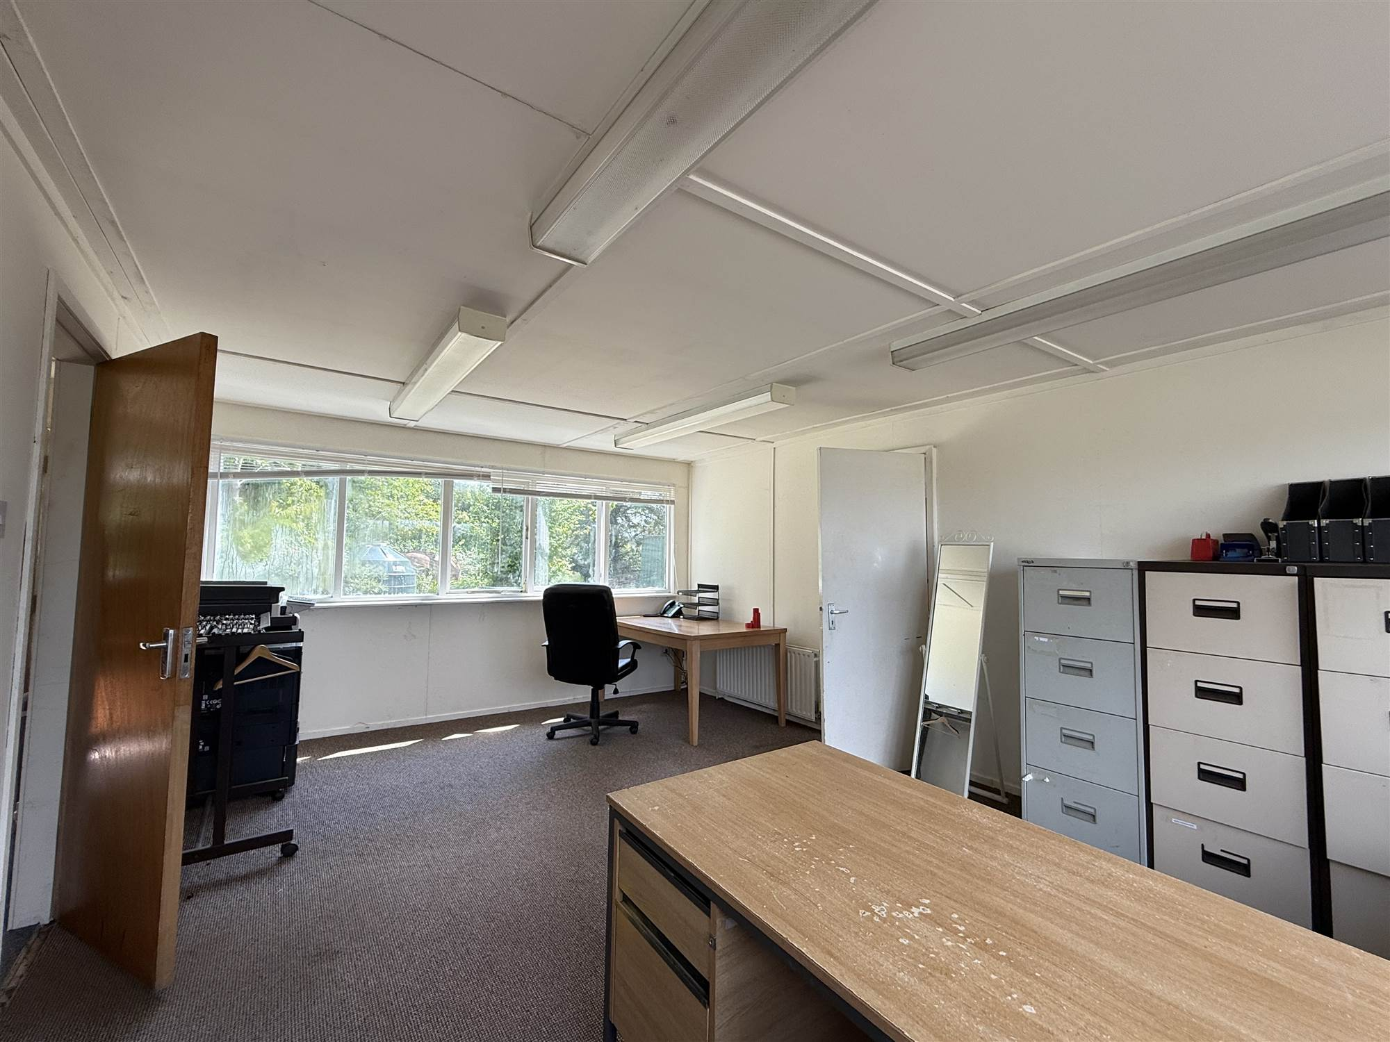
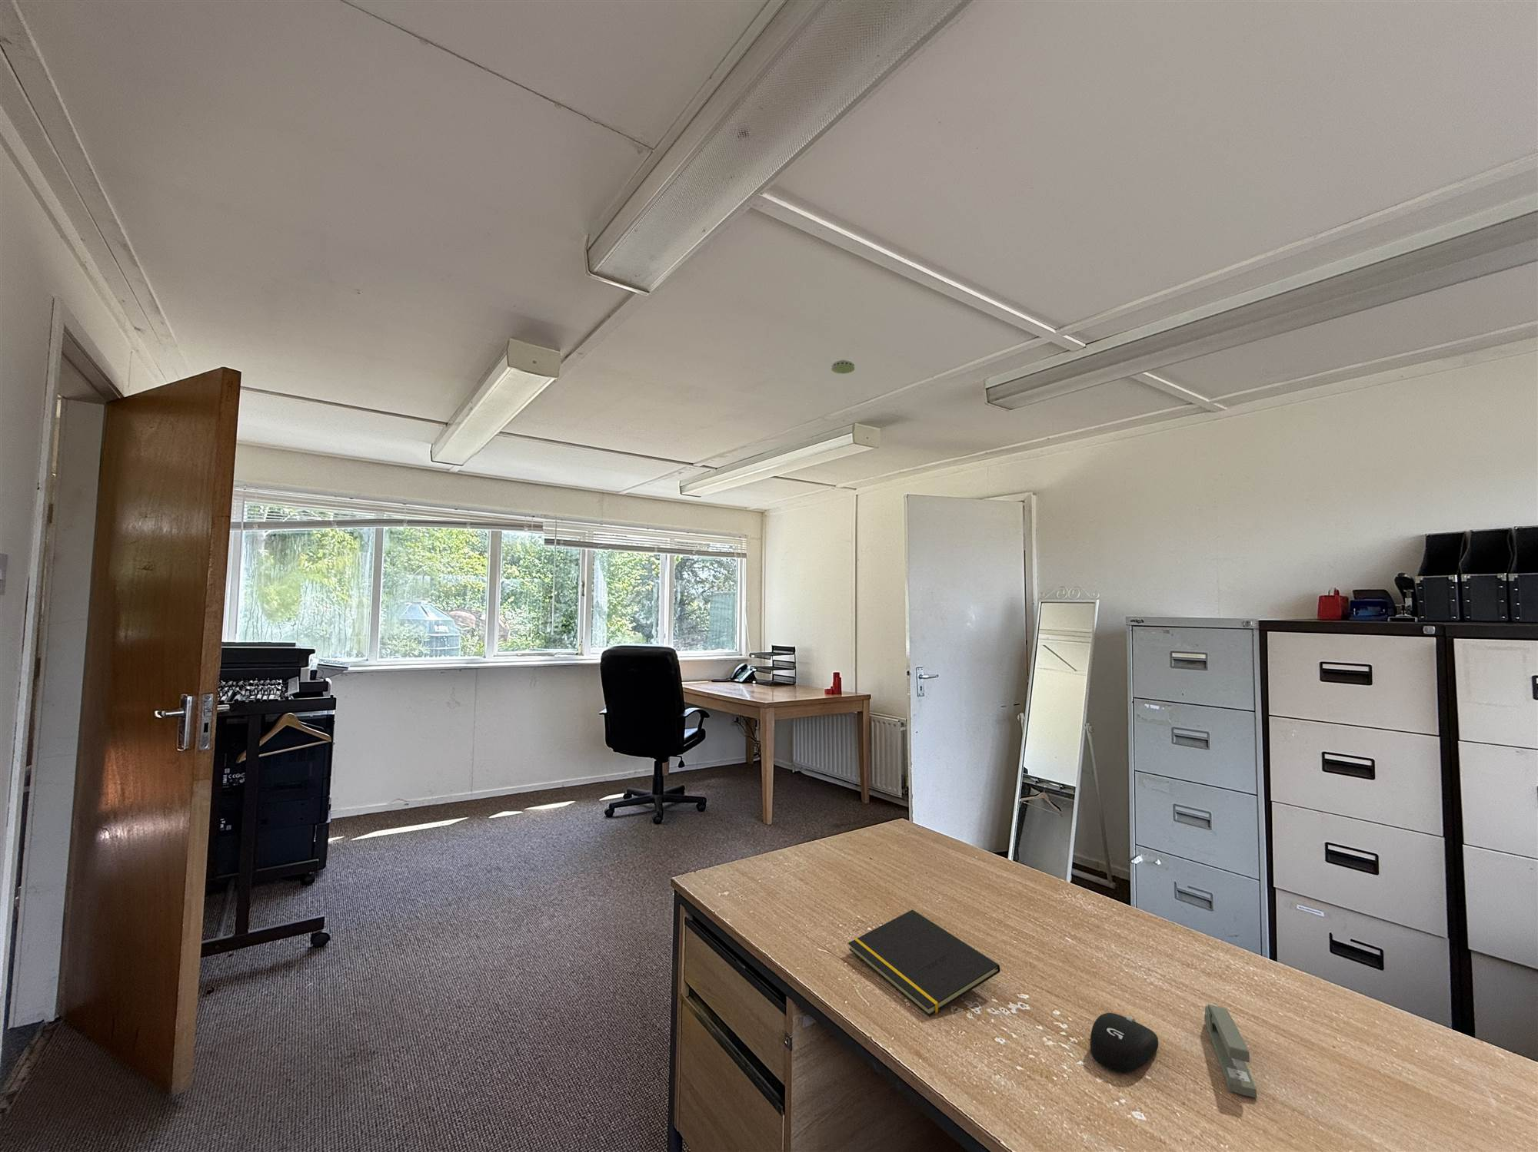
+ smoke detector (843, 367)
+ computer mouse (1121, 1037)
+ stapler (1227, 1038)
+ notepad (919, 956)
